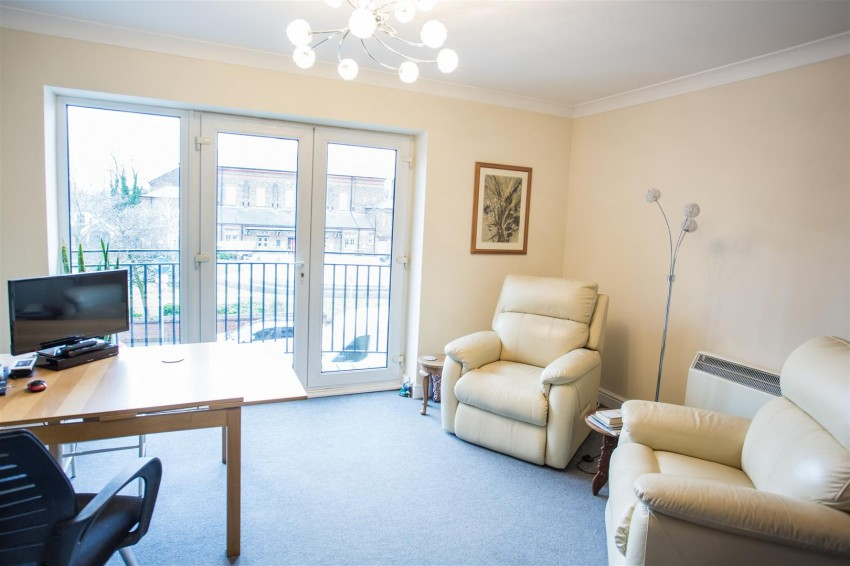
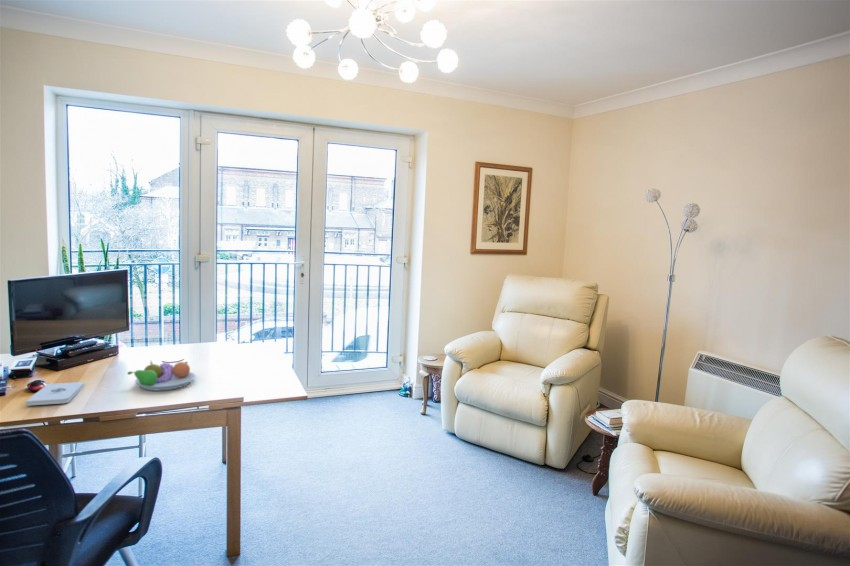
+ notepad (57, 392)
+ fruit bowl (163, 373)
